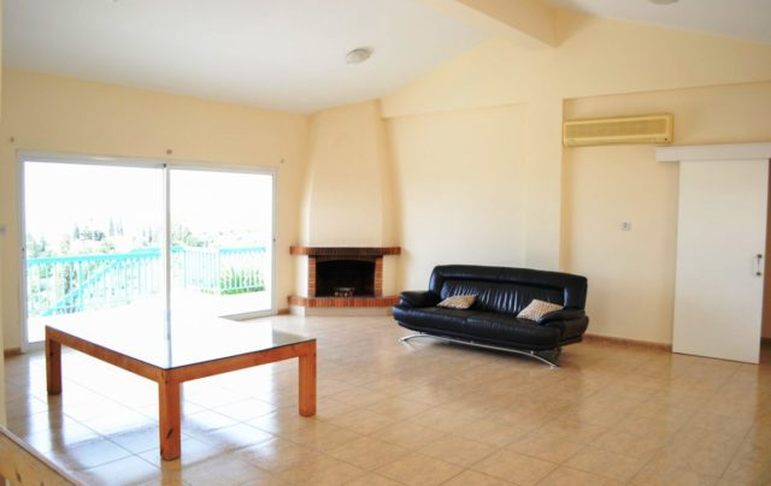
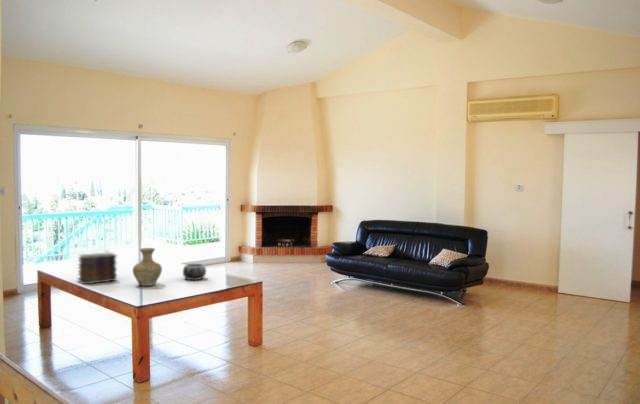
+ decorative bowl (194, 271)
+ book stack (97, 267)
+ vase (147, 266)
